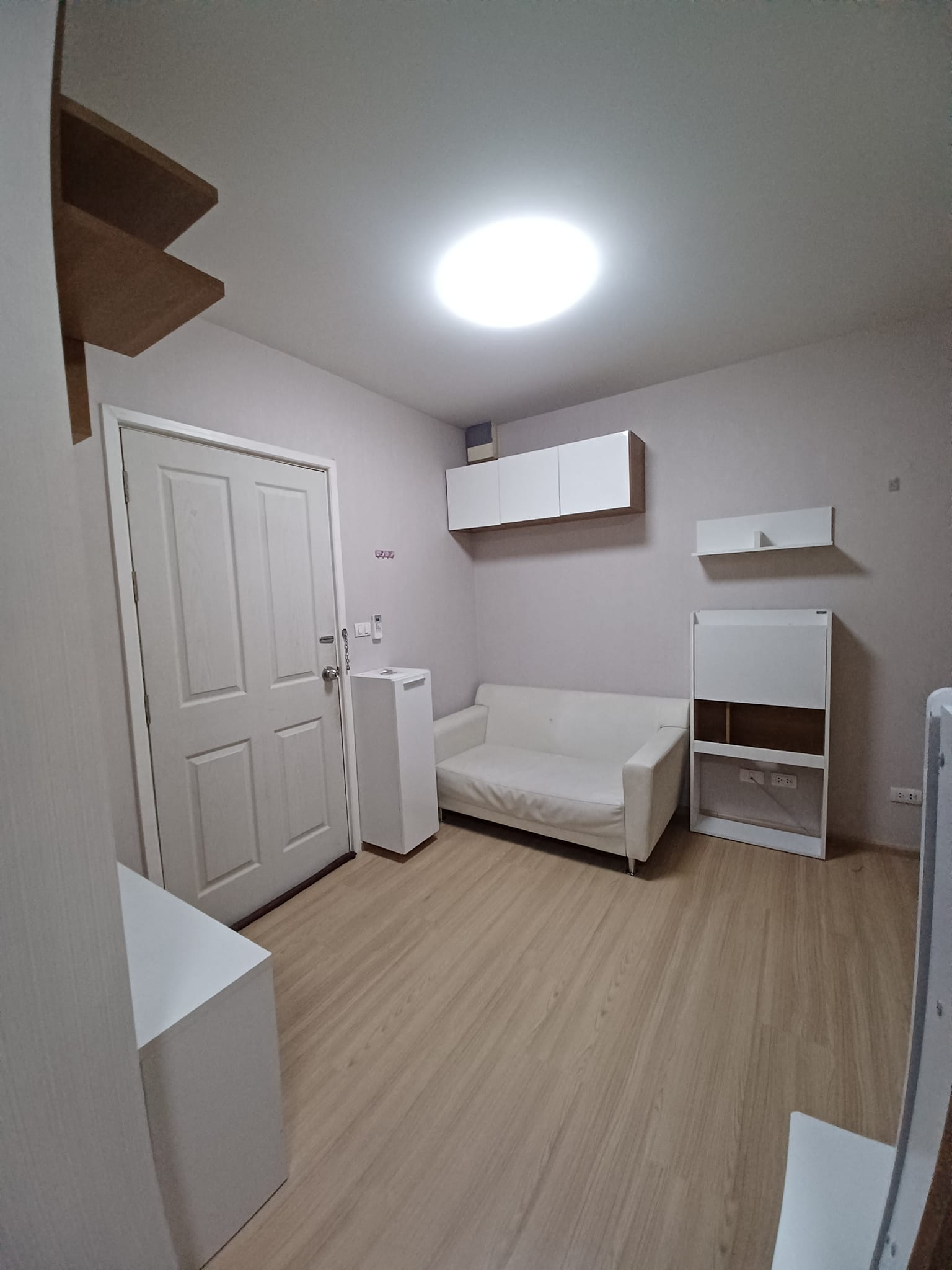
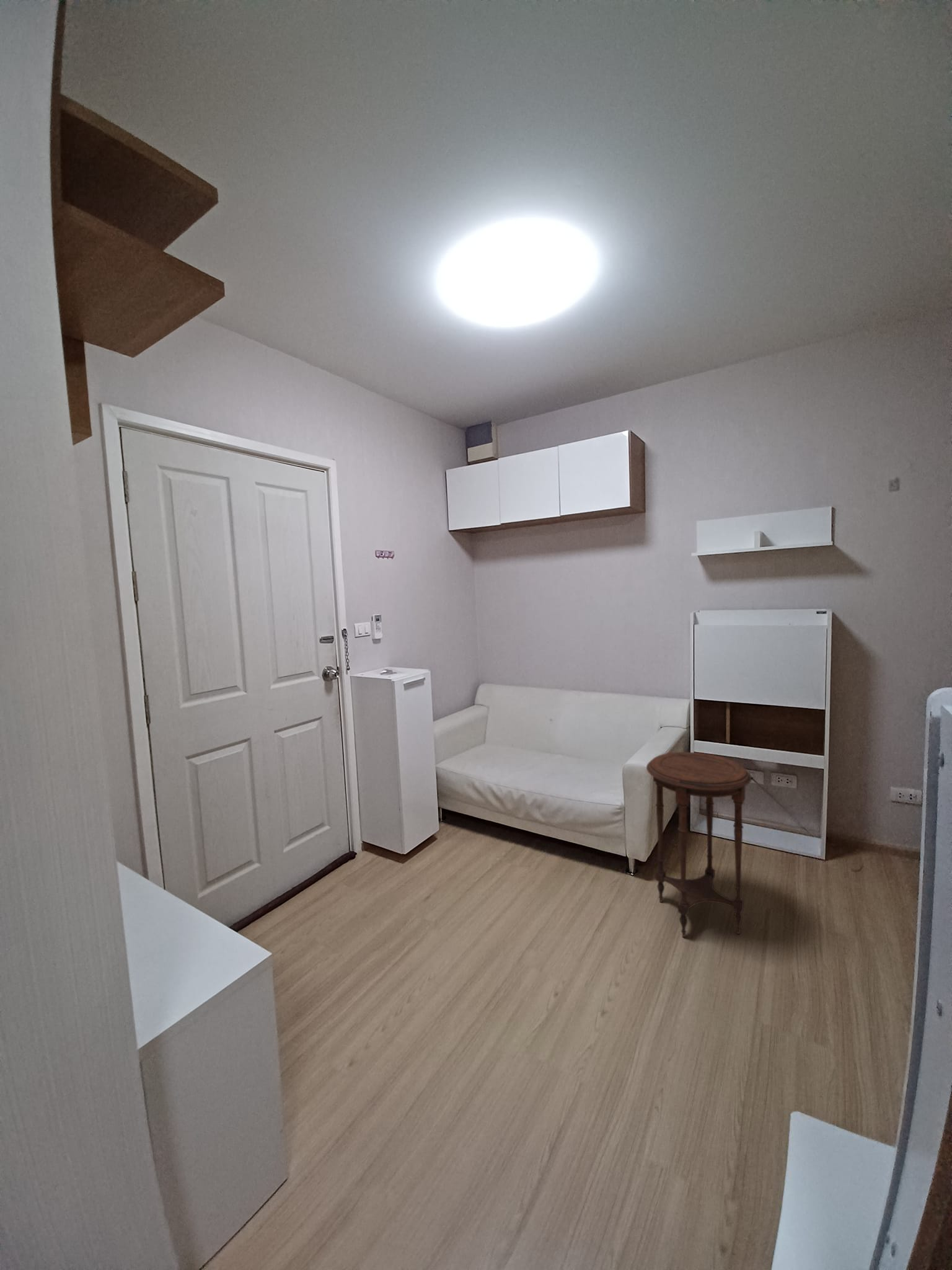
+ side table (707, 841)
